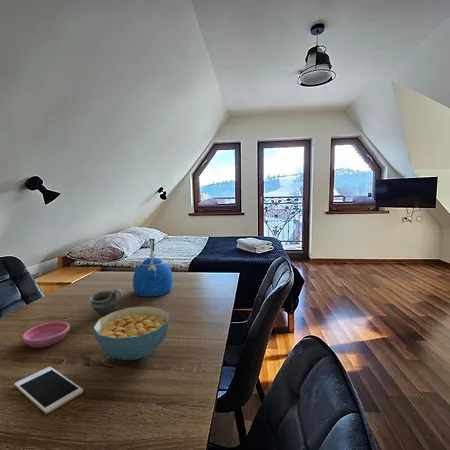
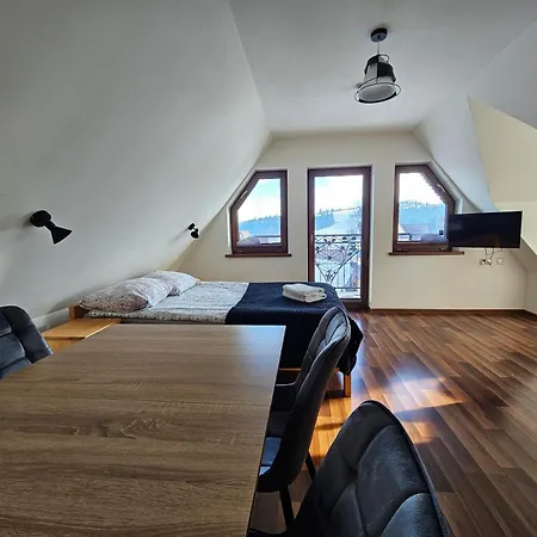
- cell phone (48, 387)
- cereal bowl (133, 337)
- saucer (47, 334)
- cup (105, 301)
- kettle (152, 266)
